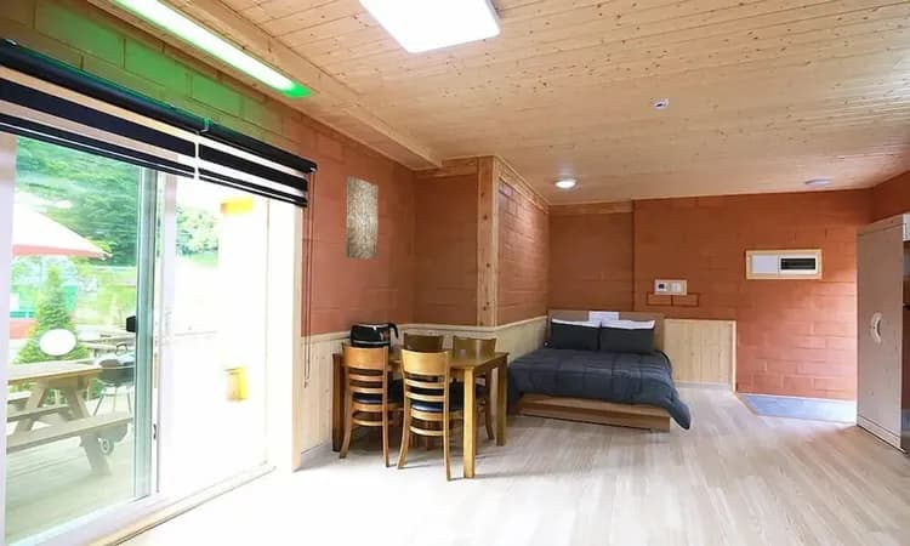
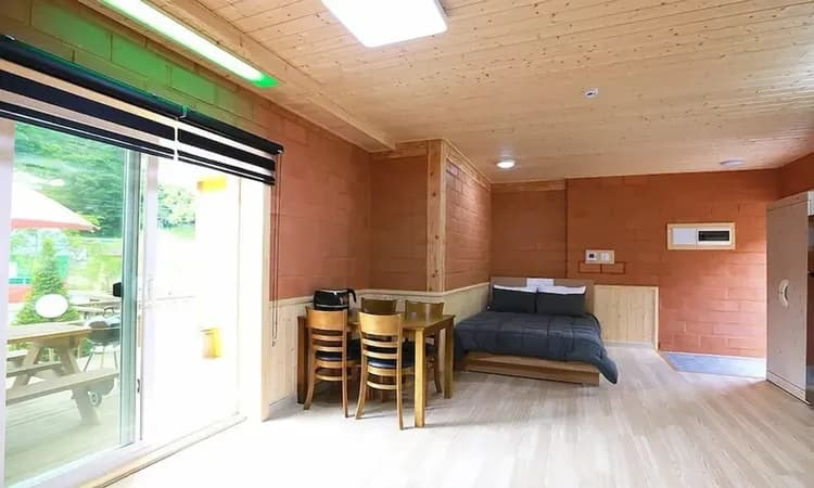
- wall art (363, 220)
